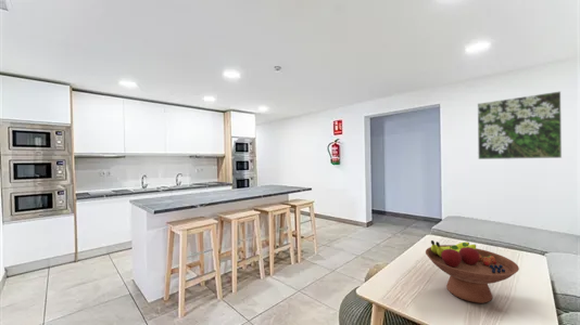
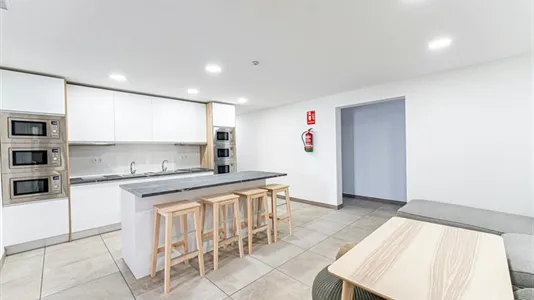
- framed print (516, 128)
- fruit bowl (468, 269)
